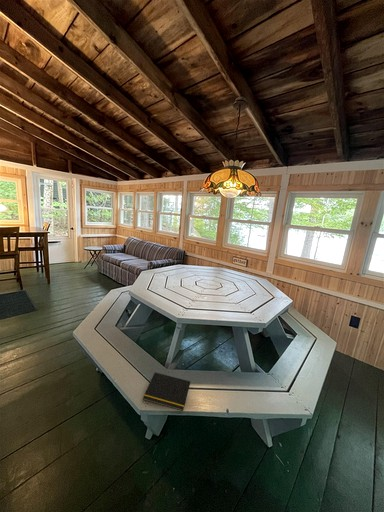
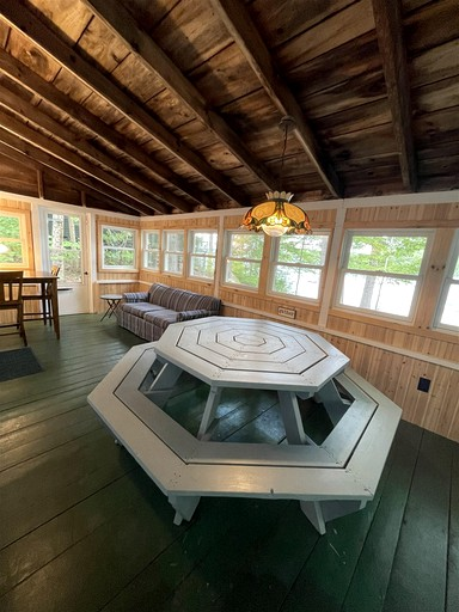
- notepad (167, 390)
